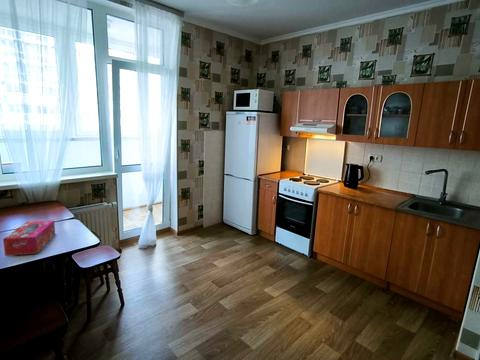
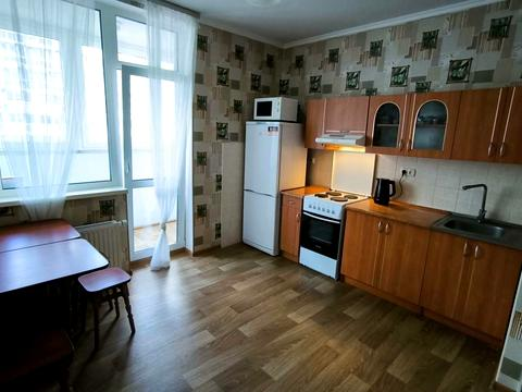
- tissue box (31, 236)
